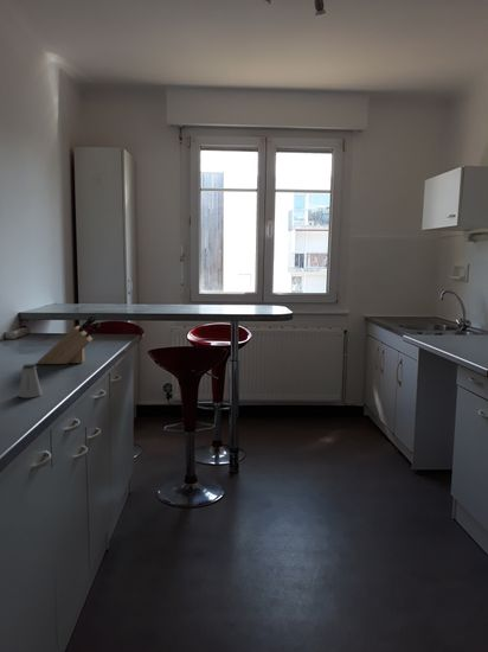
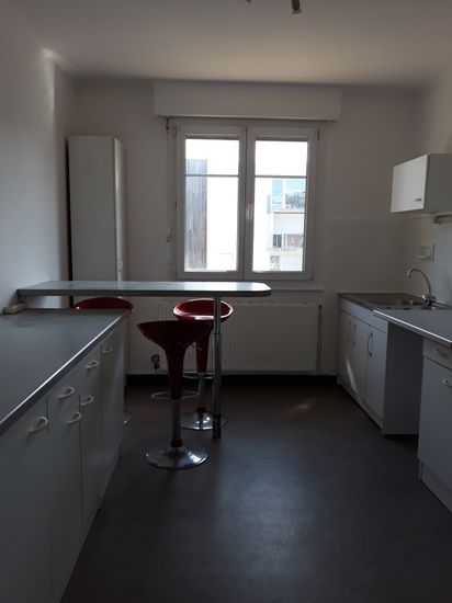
- saltshaker (30, 379)
- knife block (69, 338)
